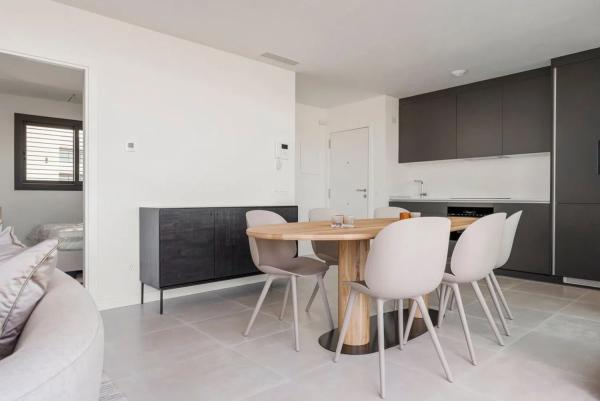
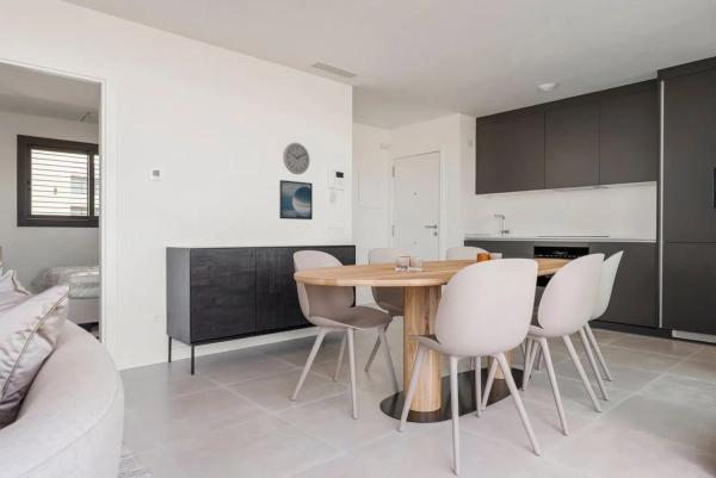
+ wall clock (296, 159)
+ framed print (296, 200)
